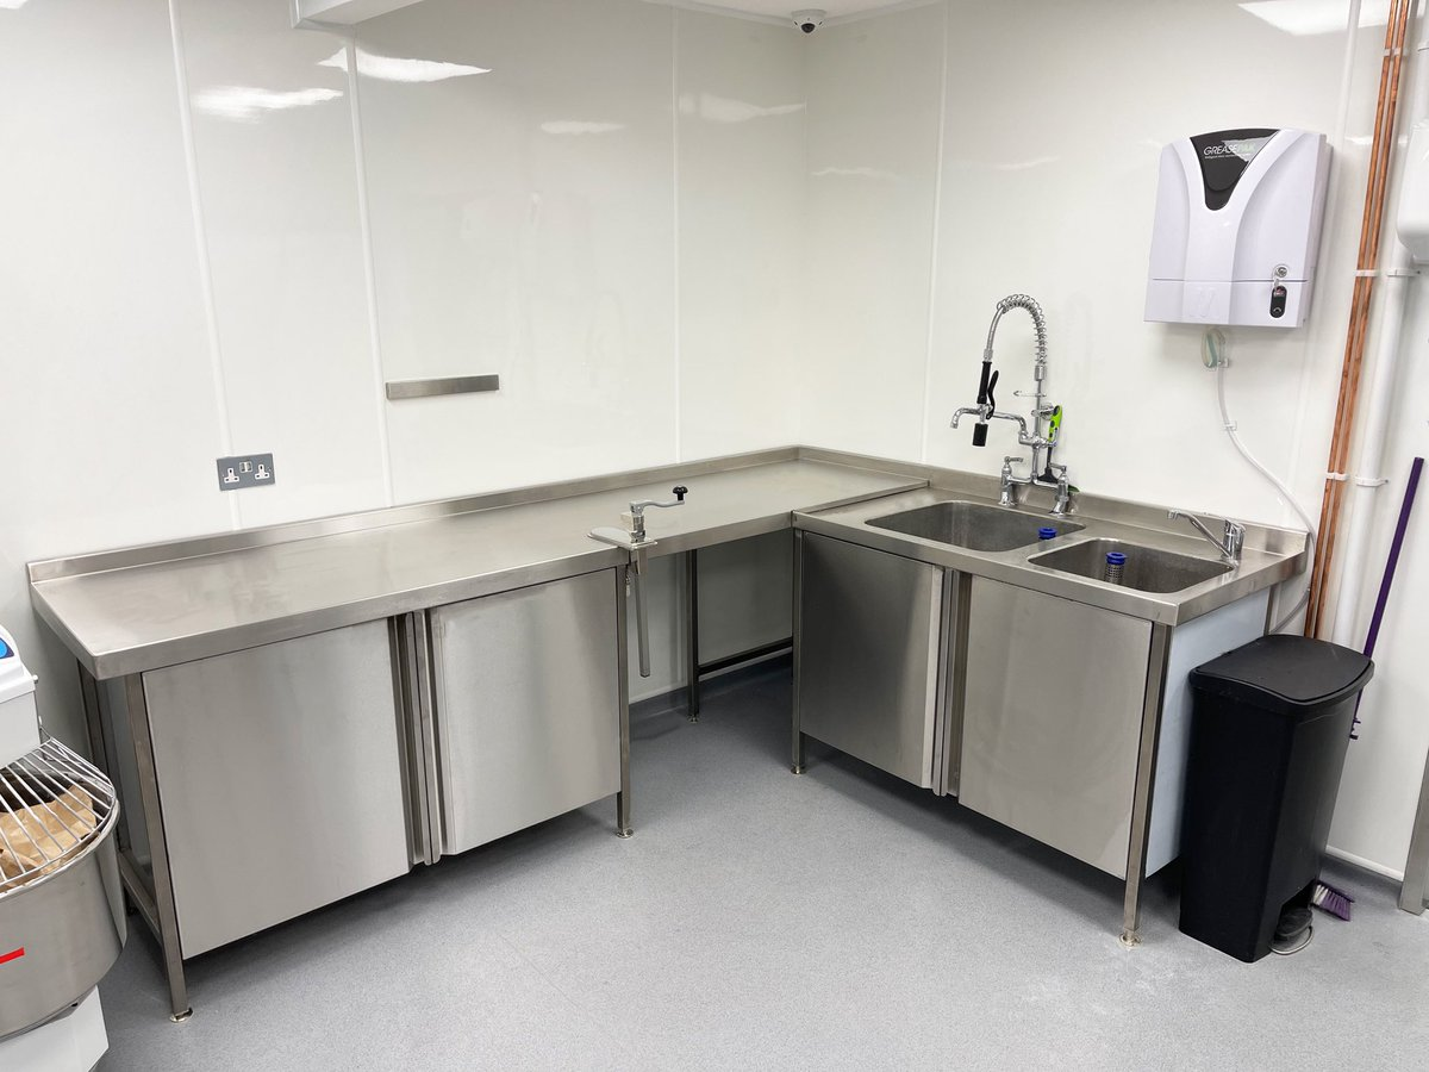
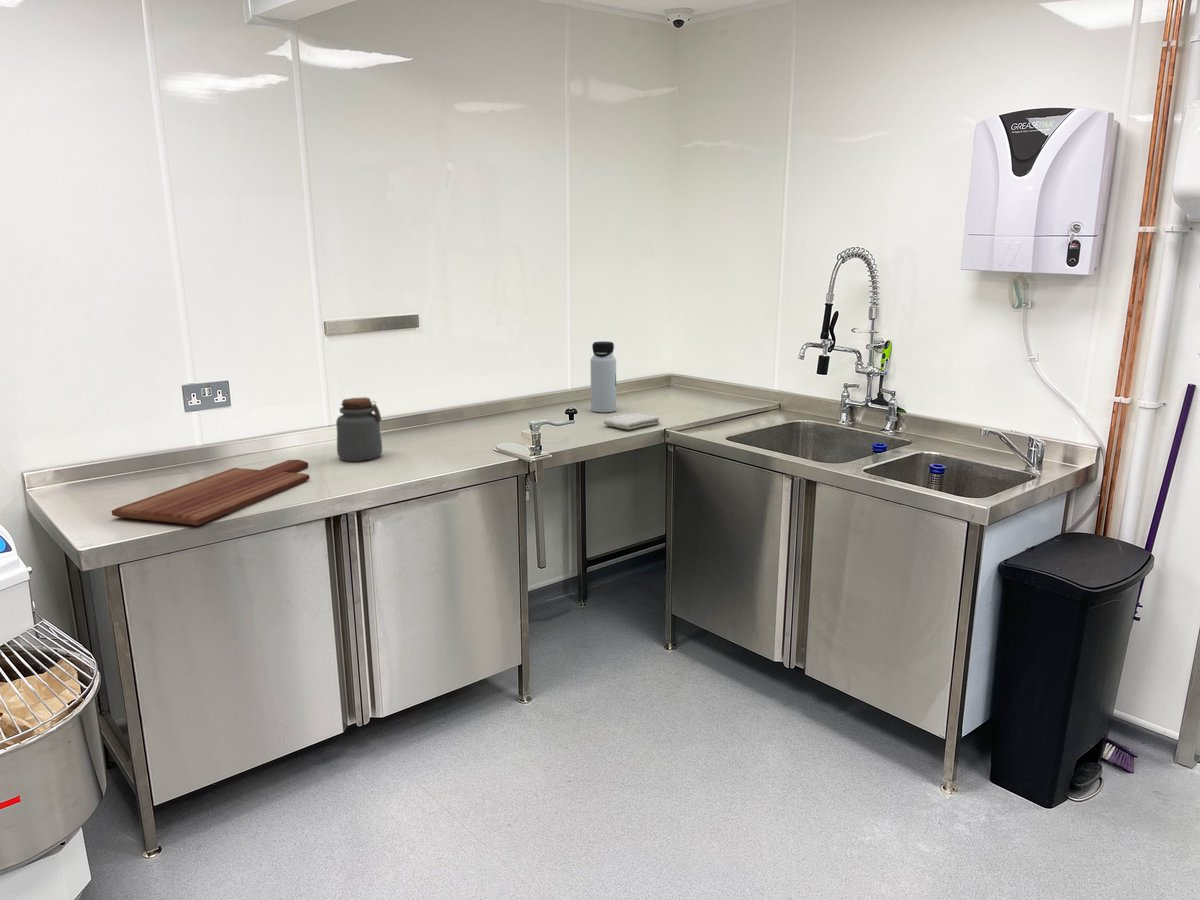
+ water bottle (603, 376)
+ jar (358, 428)
+ washcloth (632, 420)
+ cutting board (221, 492)
